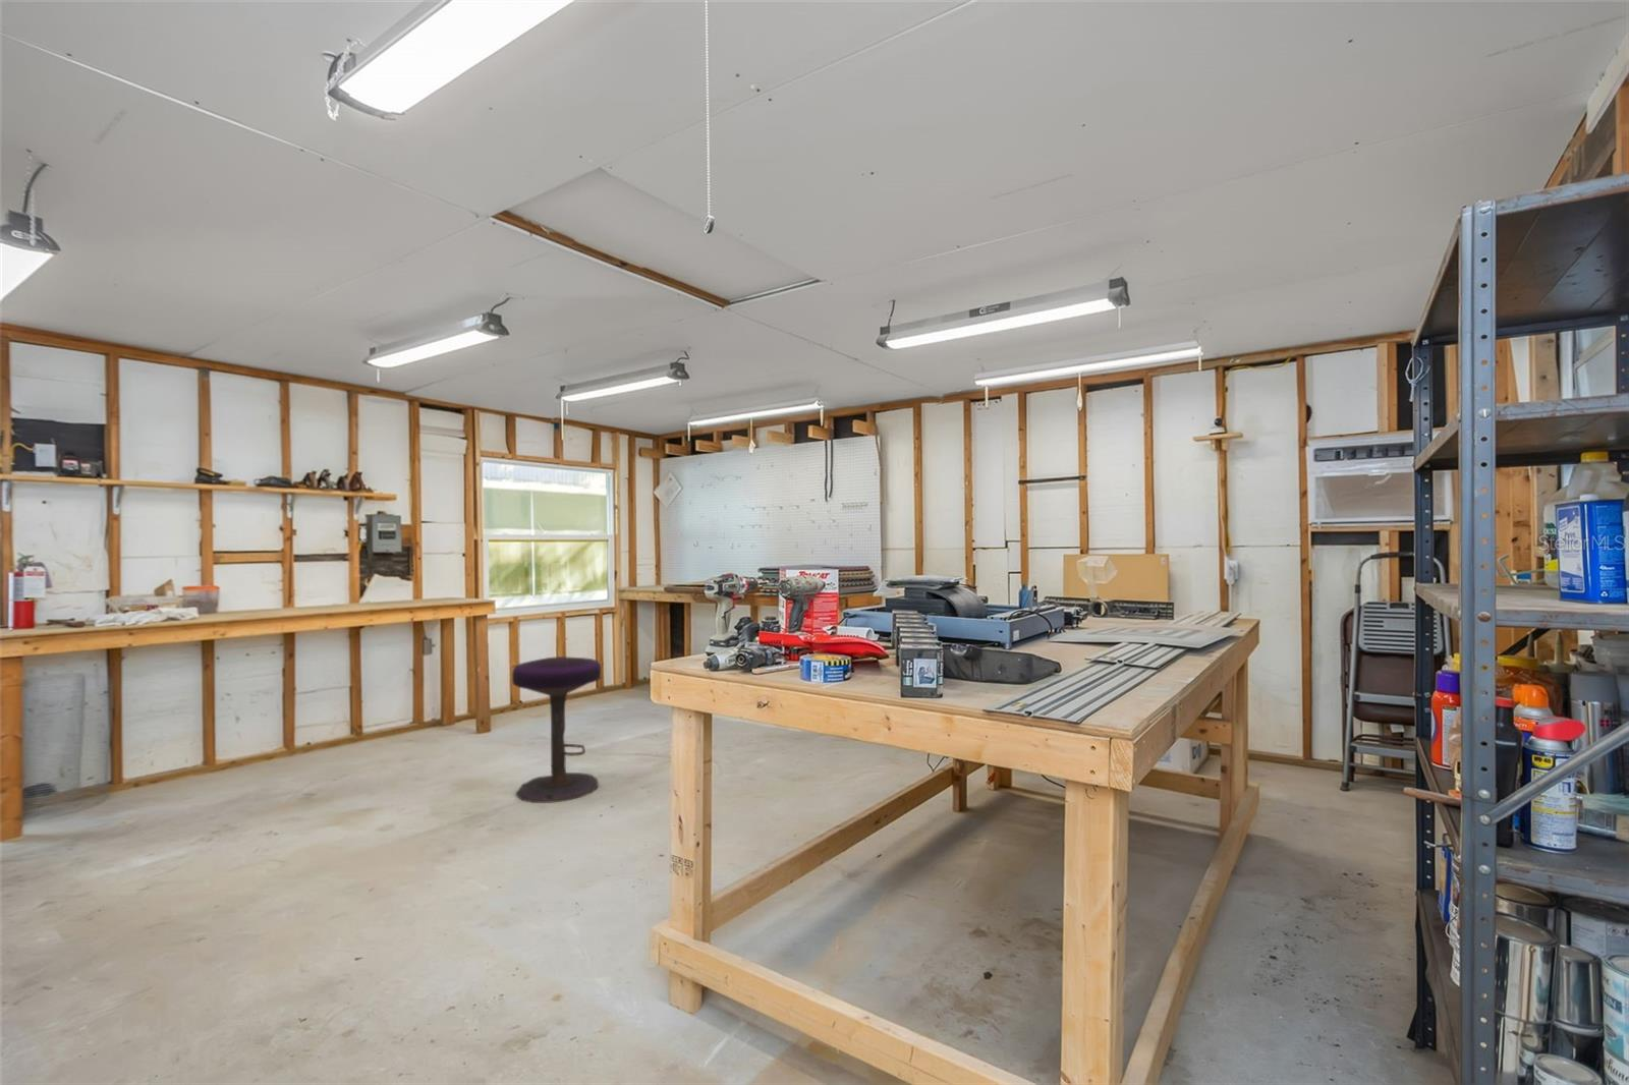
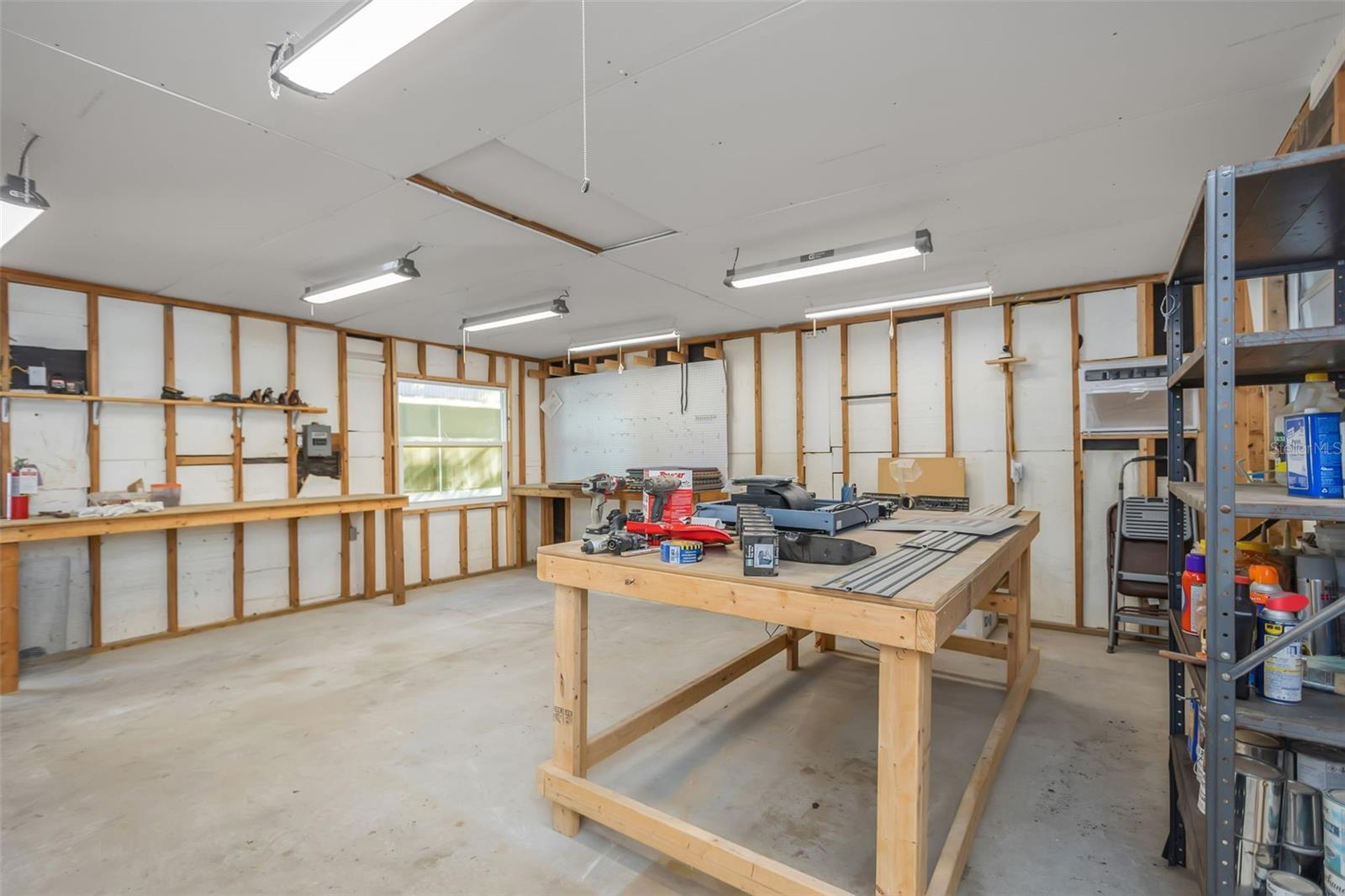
- stool (557, 724)
